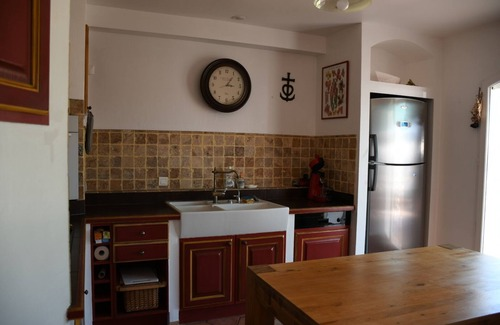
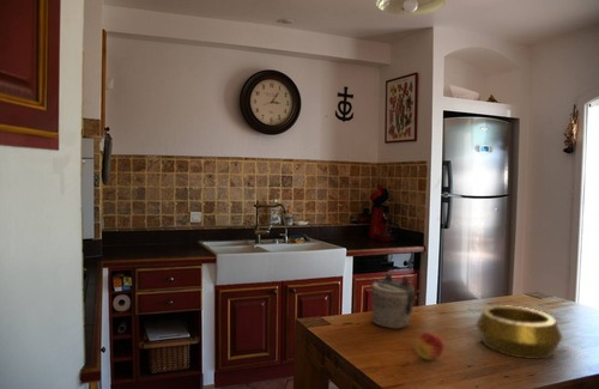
+ fruit (428, 346)
+ decorative bowl (516, 330)
+ teapot (394, 299)
